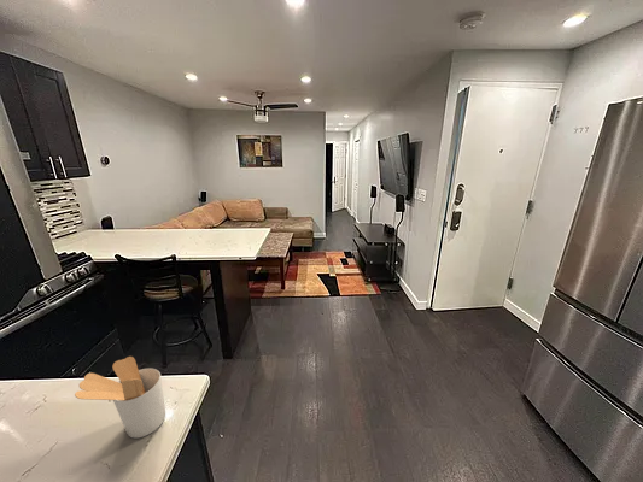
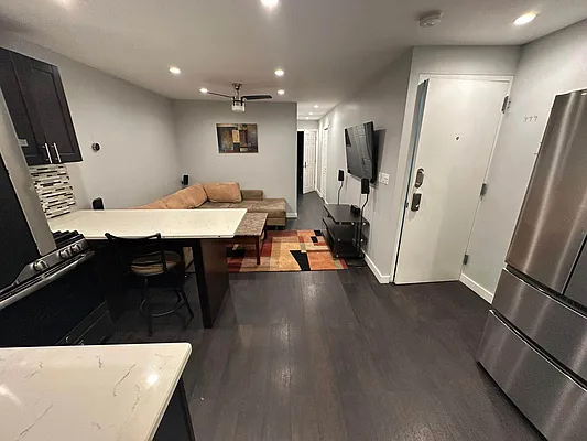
- utensil holder (125, 399)
